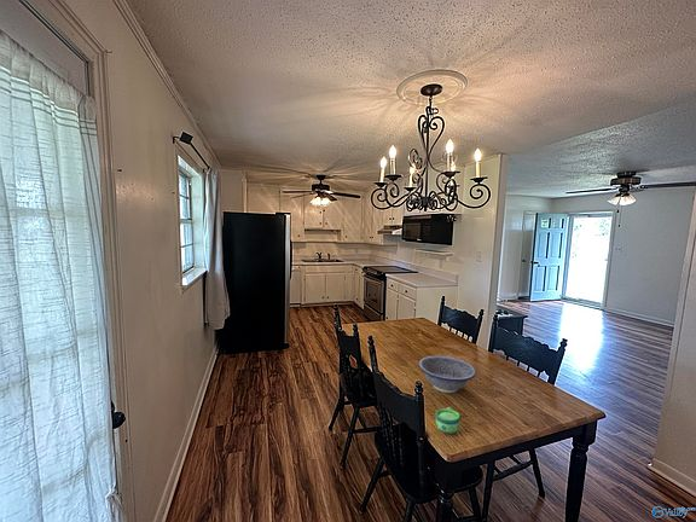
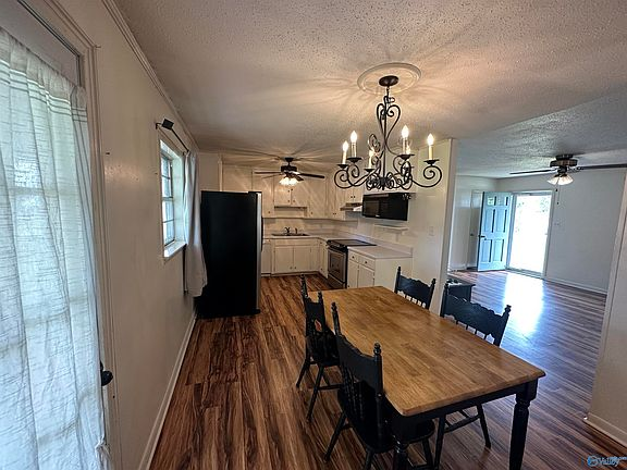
- cup (446, 419)
- decorative bowl (446, 376)
